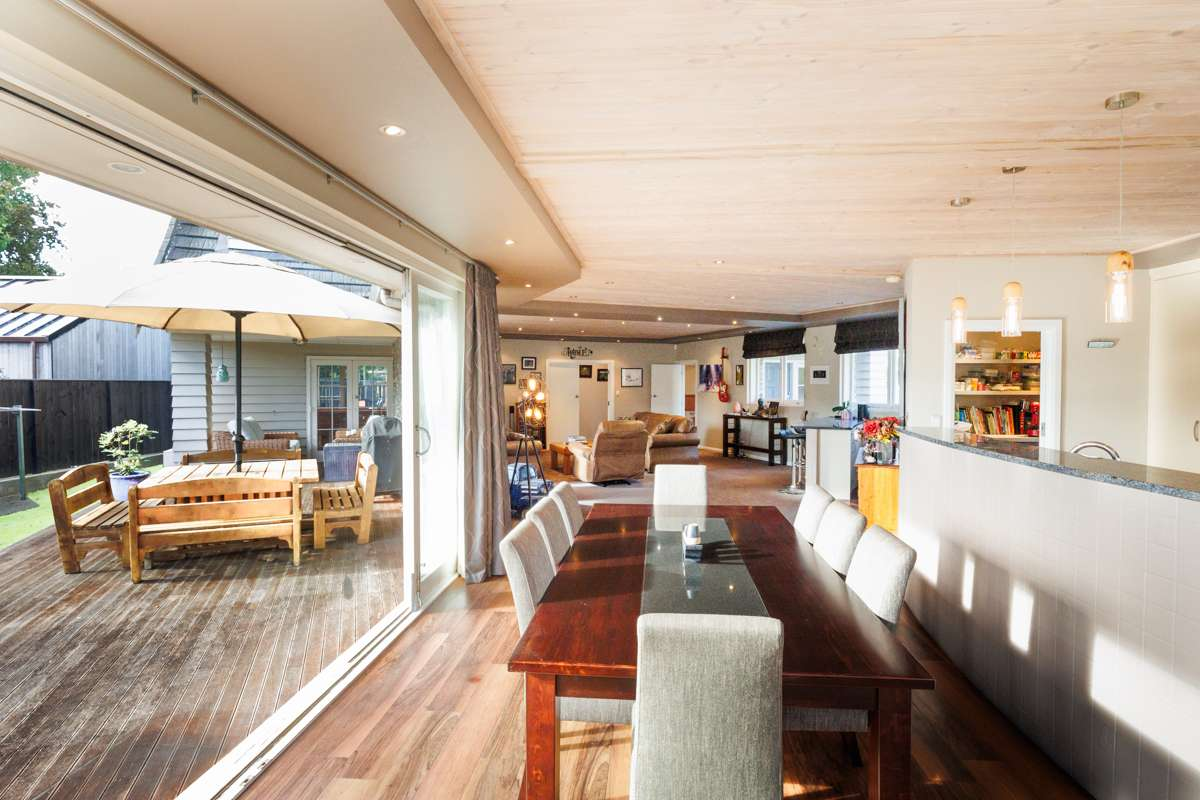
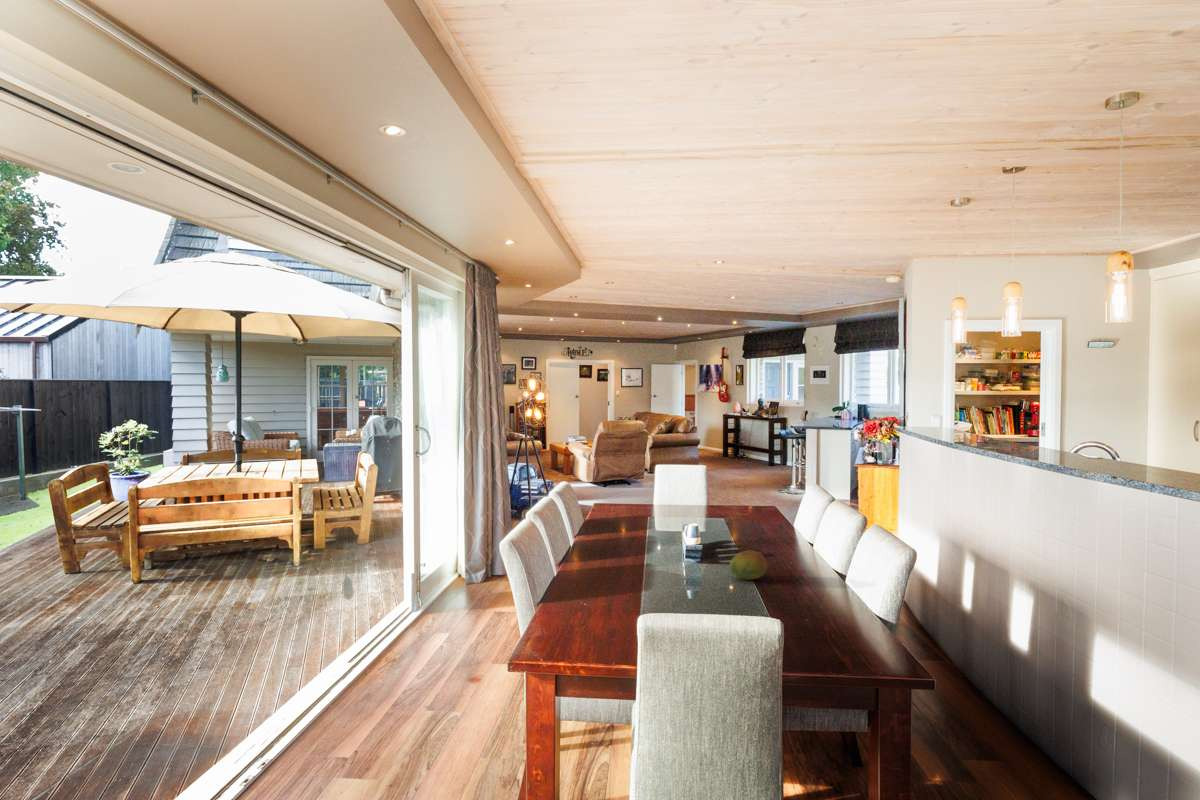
+ fruit (747, 565)
